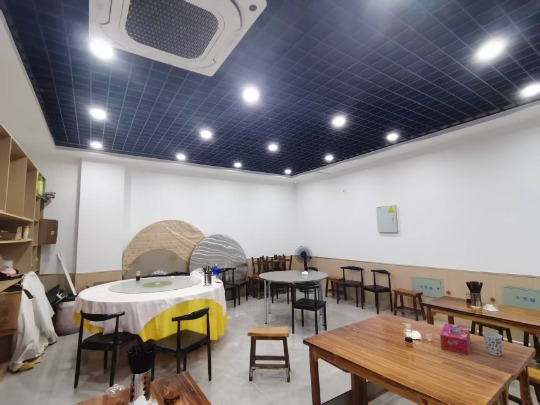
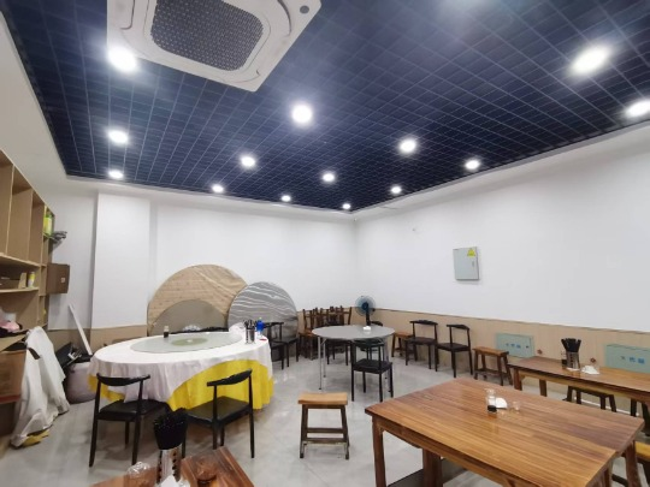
- tissue box (455, 337)
- cup (493, 343)
